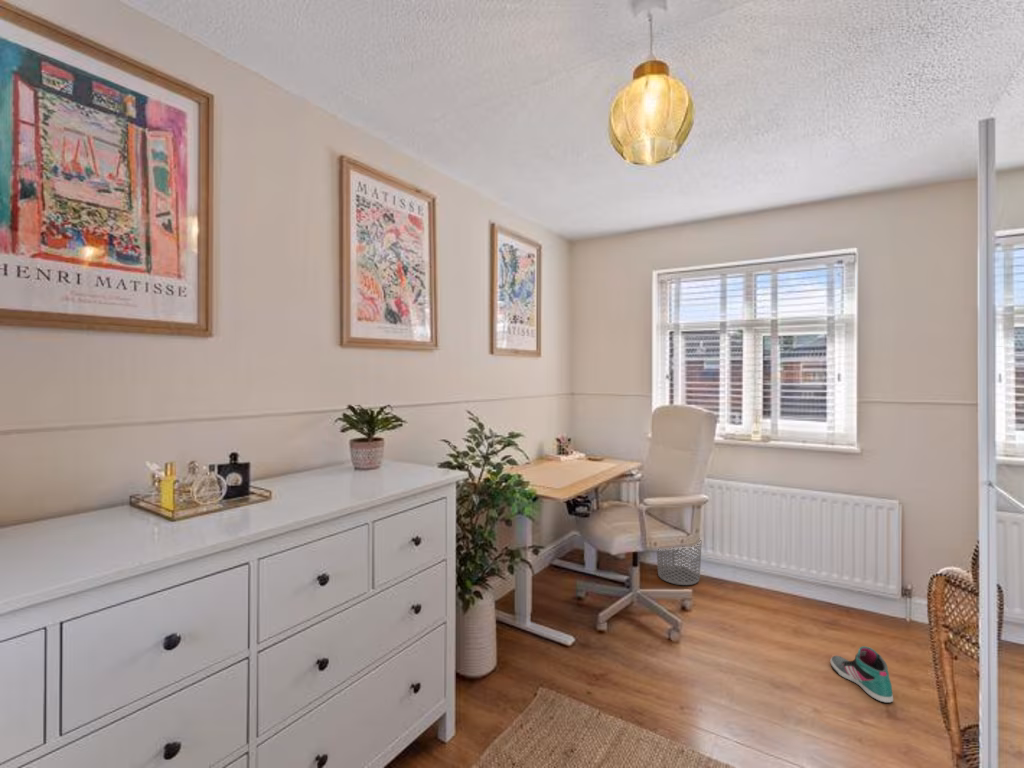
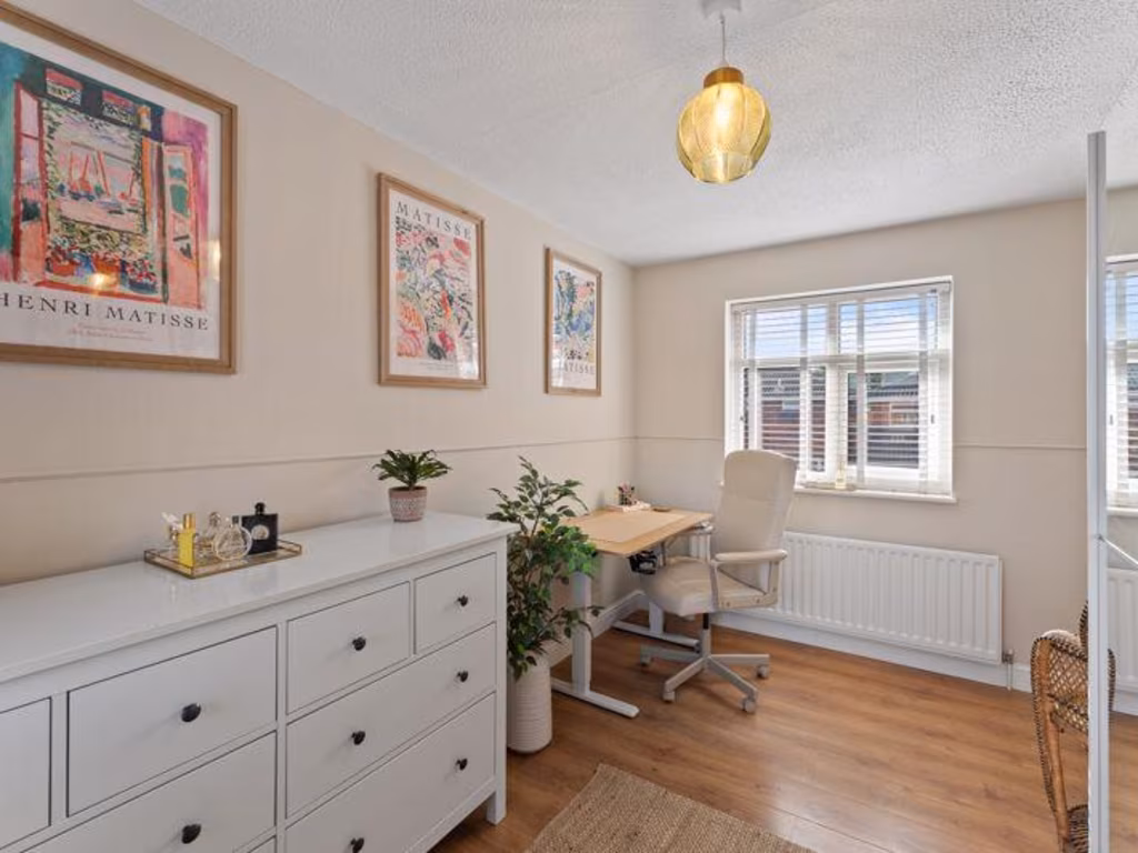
- sneaker (859, 663)
- waste bin (677, 552)
